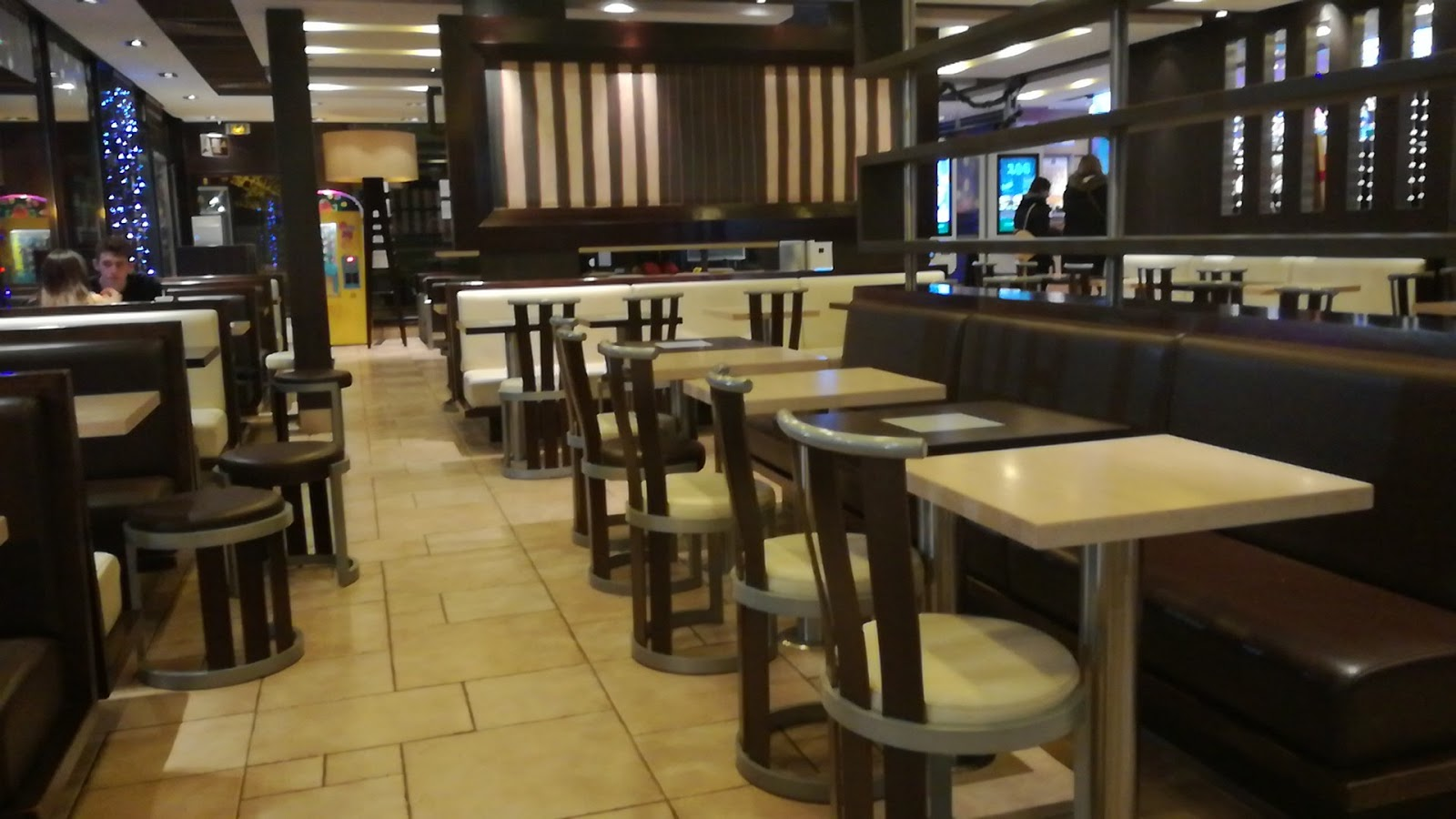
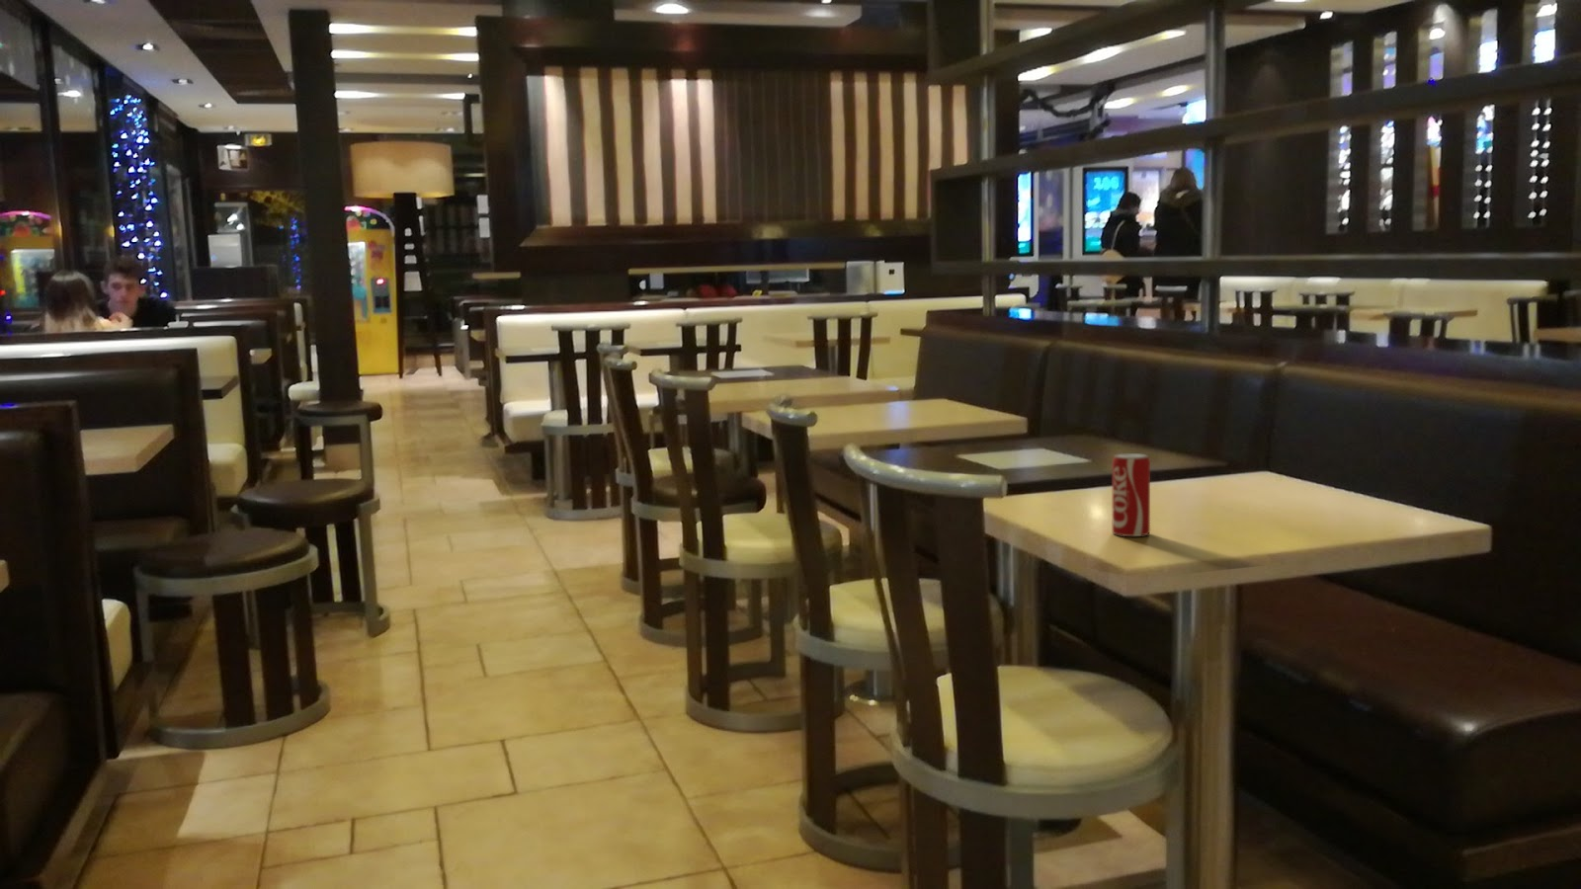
+ beverage can (1130, 494)
